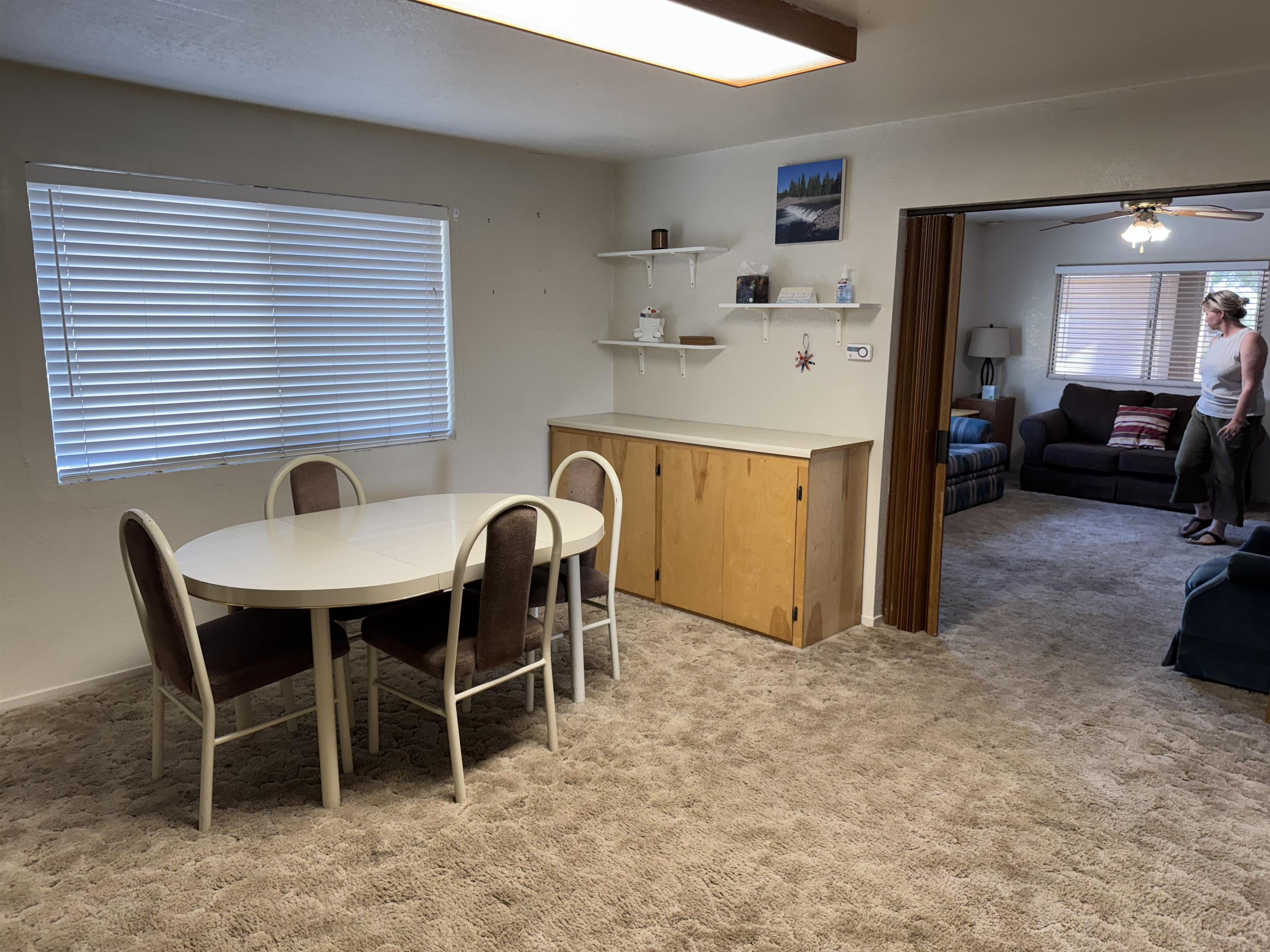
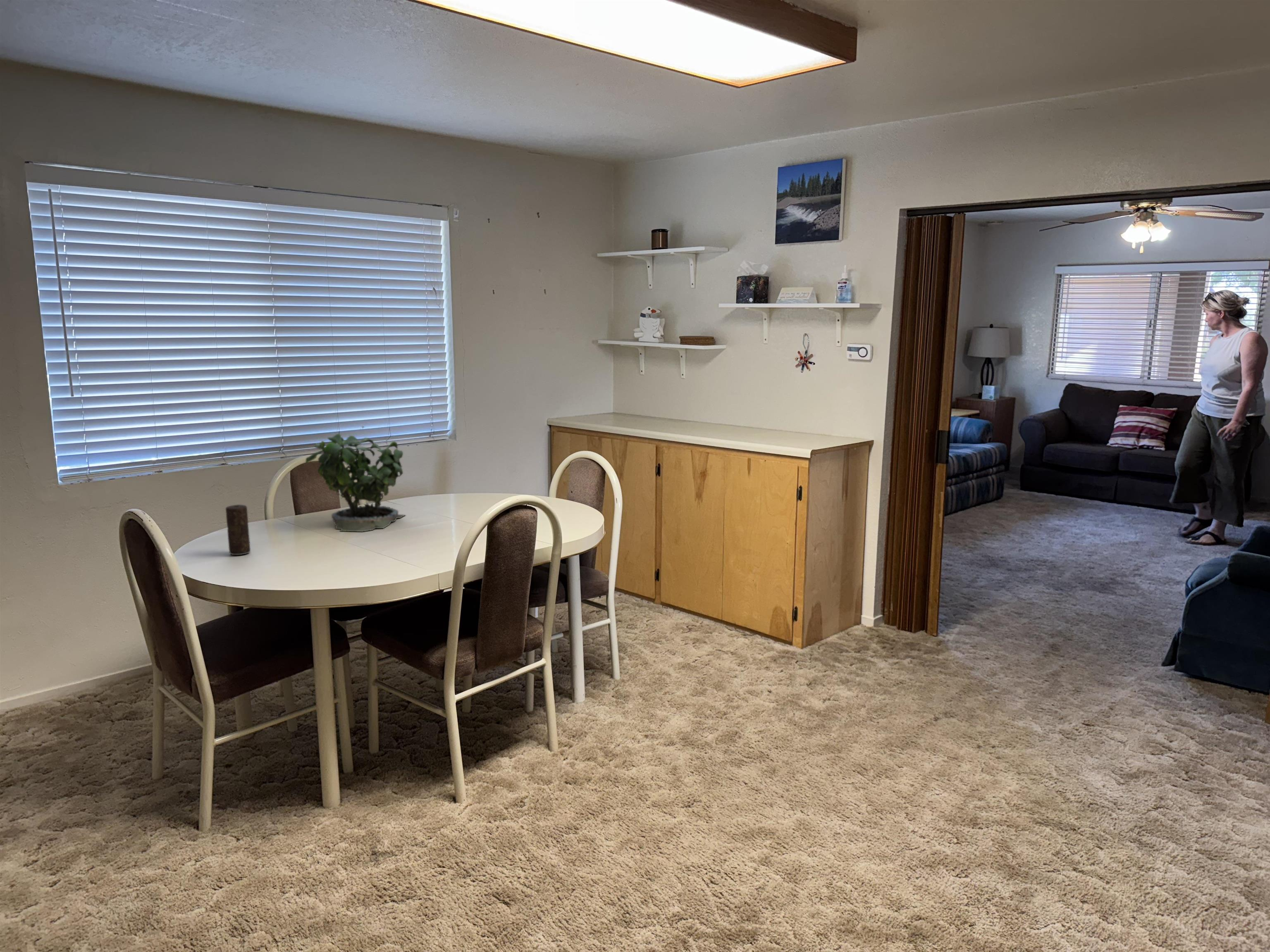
+ candle (238, 530)
+ potted plant (358, 475)
